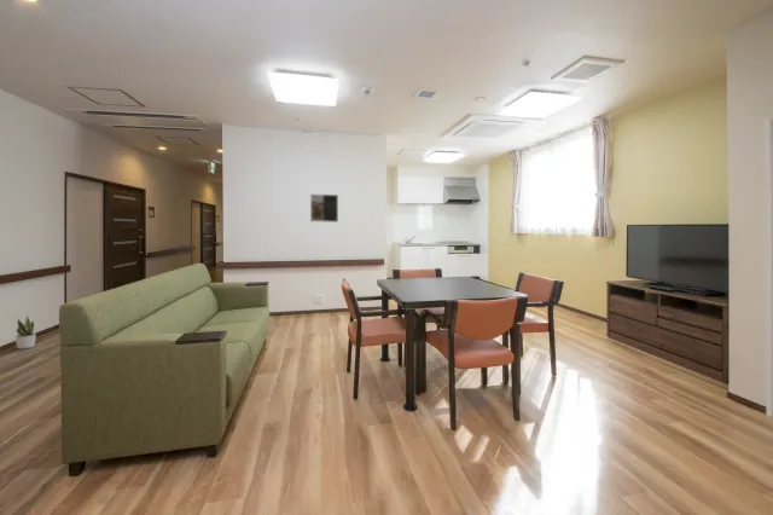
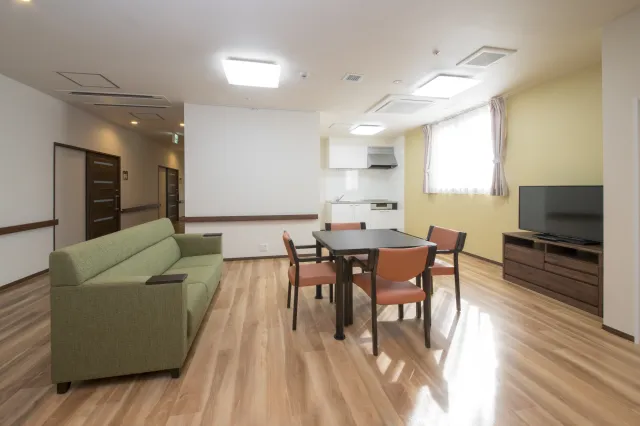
- potted plant (25, 330)
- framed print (324, 208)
